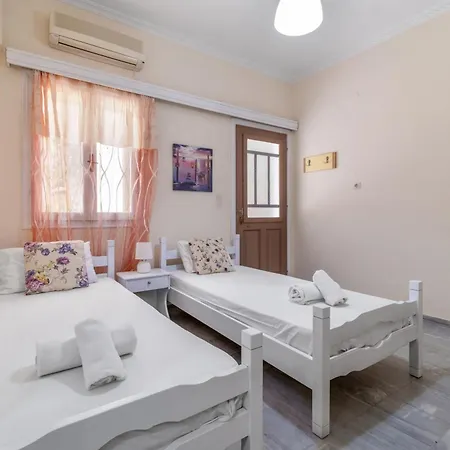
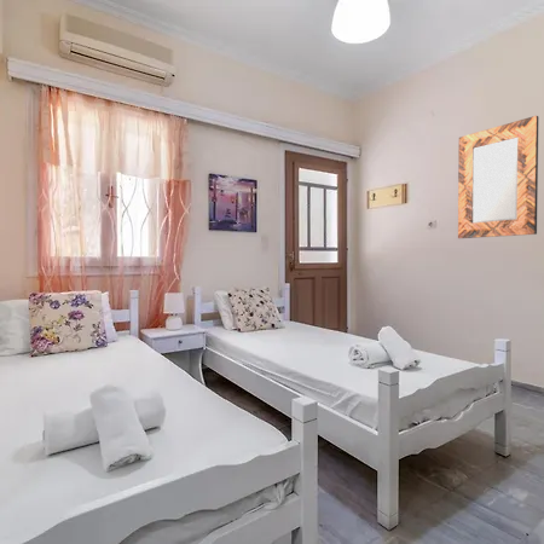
+ home mirror (494, 181)
